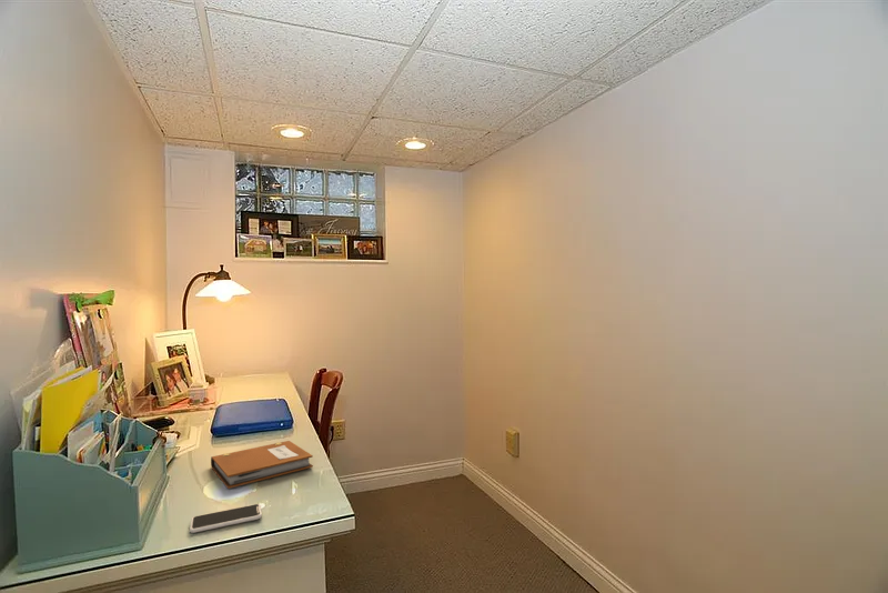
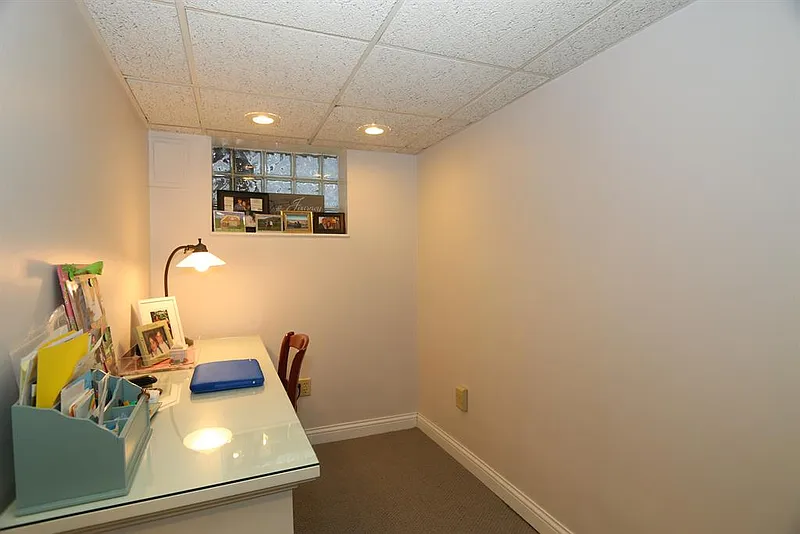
- notebook (263, 461)
- smartphone (226, 517)
